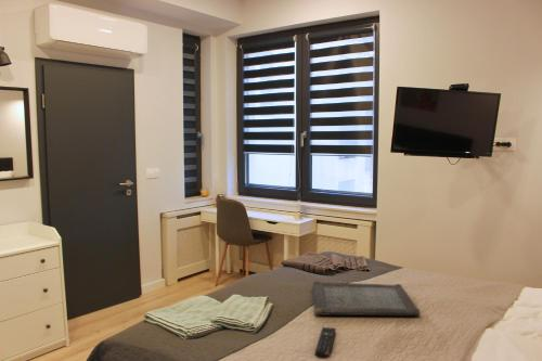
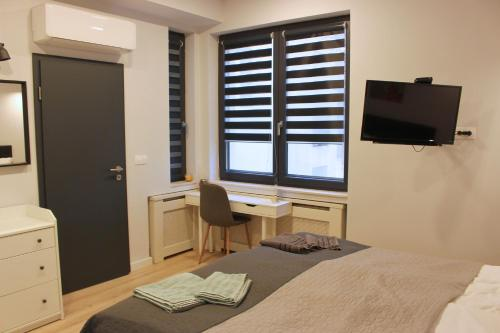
- remote control (325, 341)
- serving tray (361, 297)
